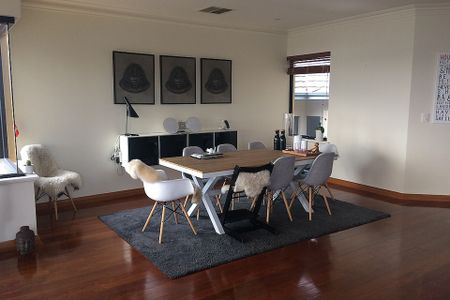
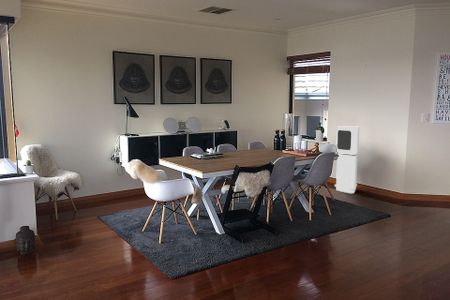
+ air purifier (350, 159)
